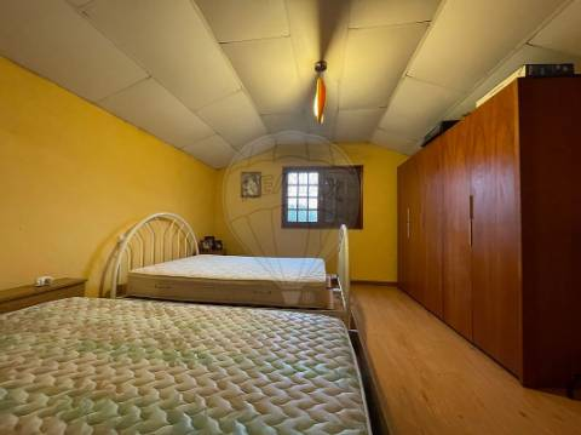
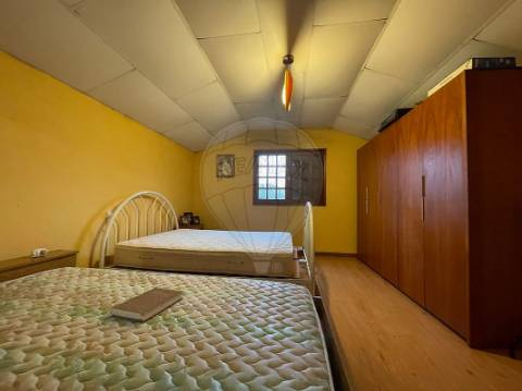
+ book (149, 302)
